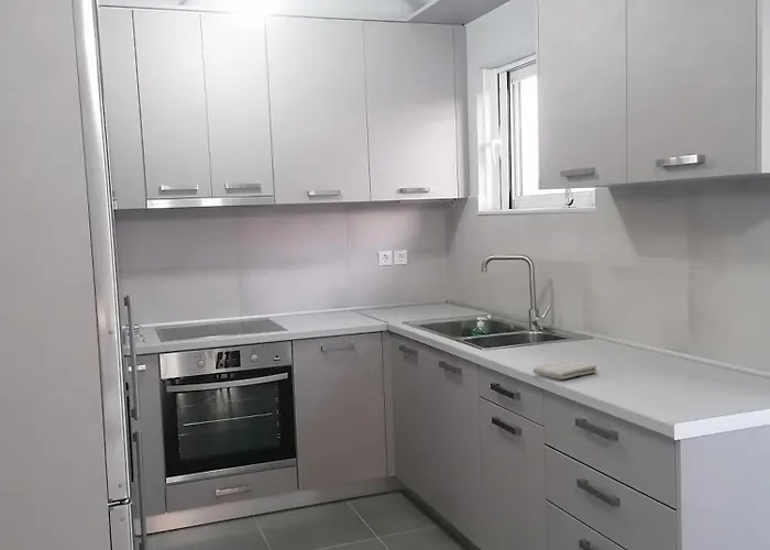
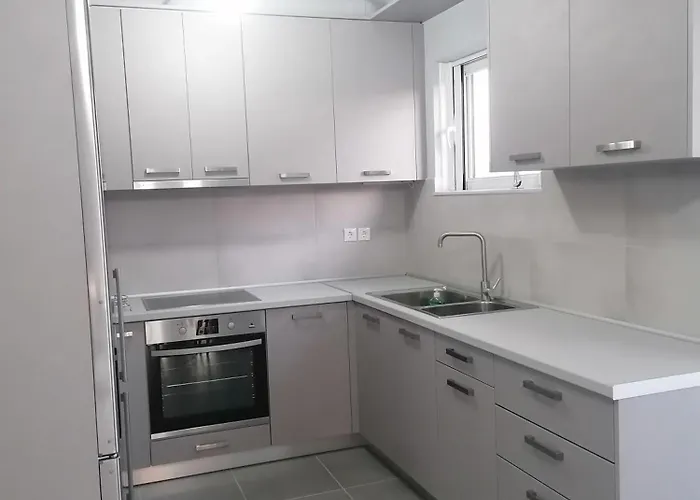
- washcloth (565, 369)
